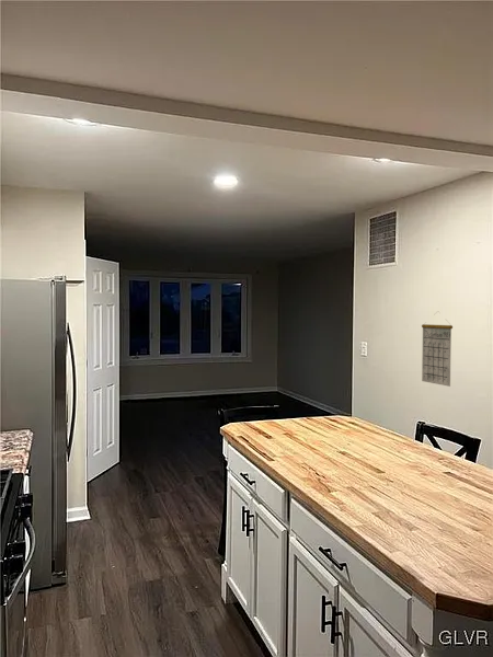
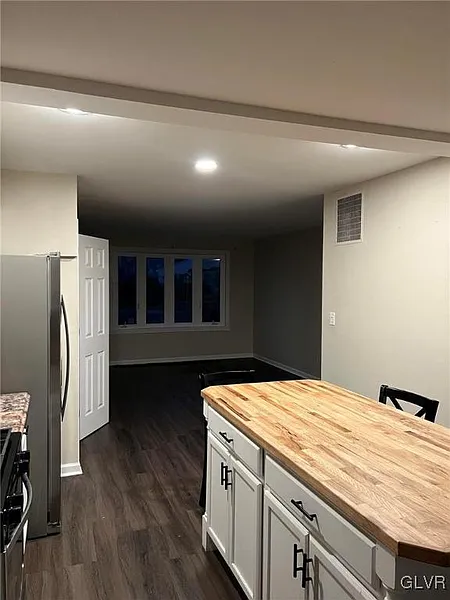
- calendar (436, 347)
